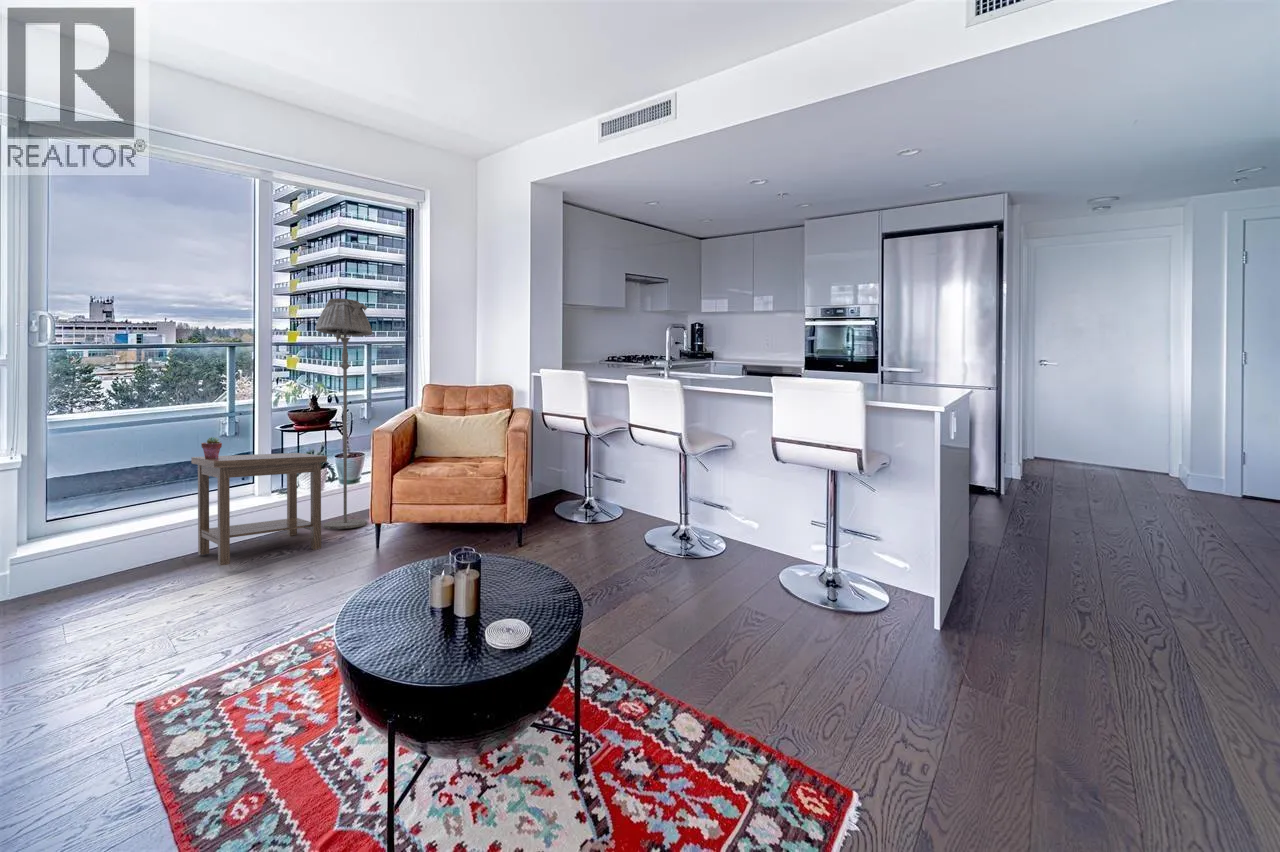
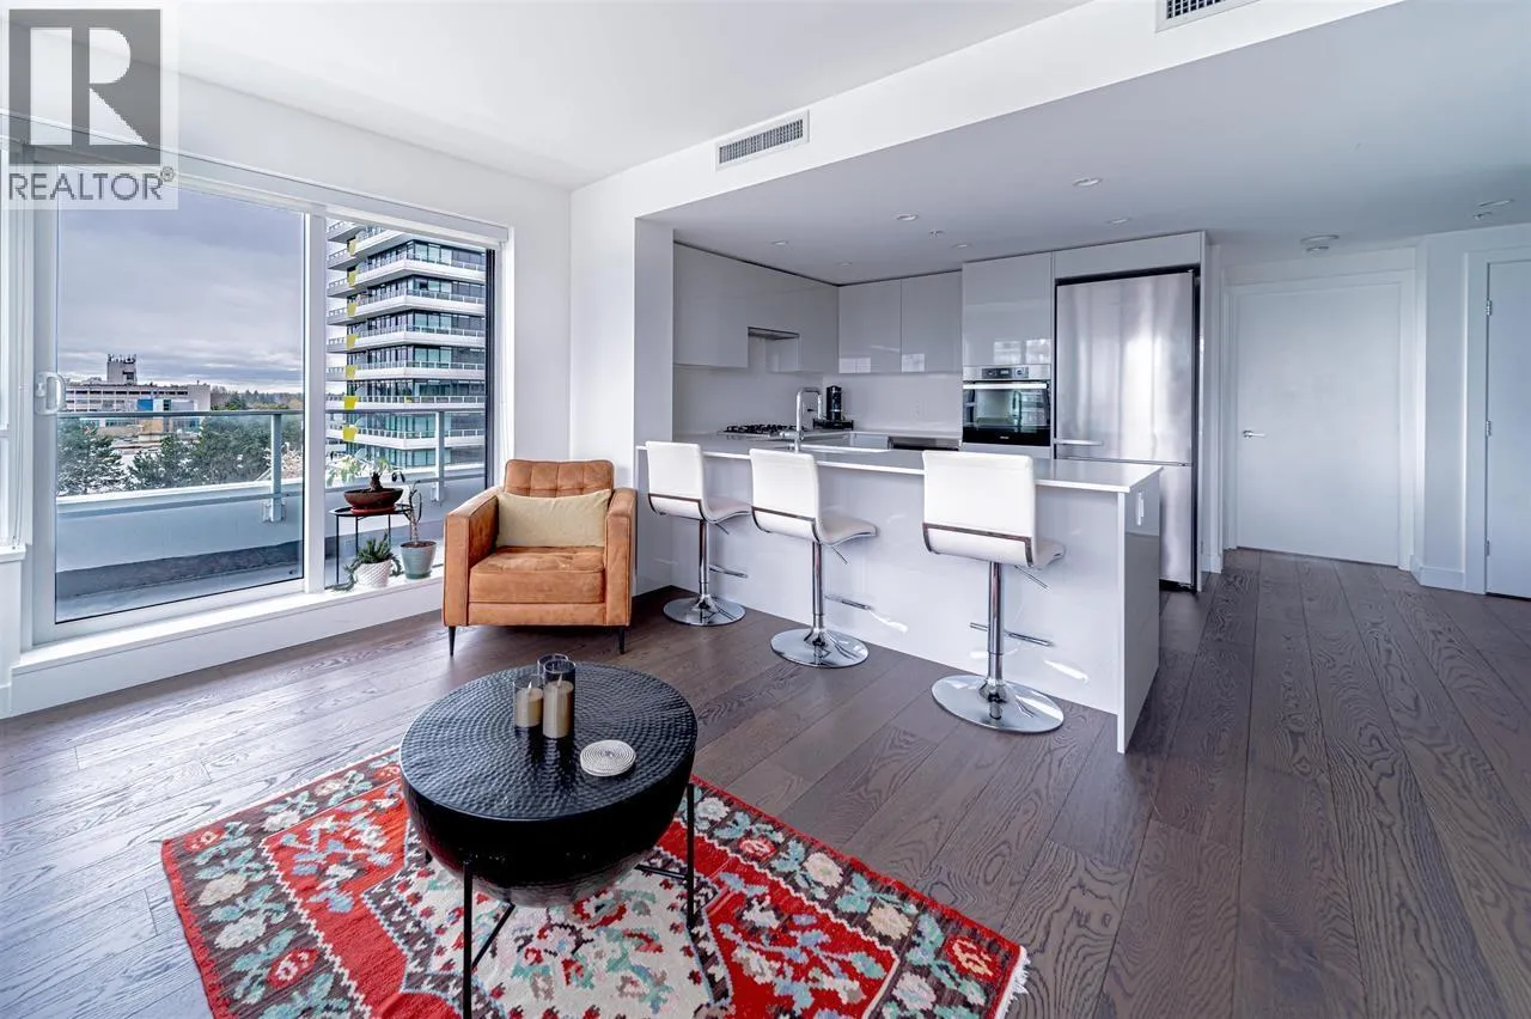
- potted succulent (211, 447)
- floor lamp (344, 413)
- side table (265, 521)
